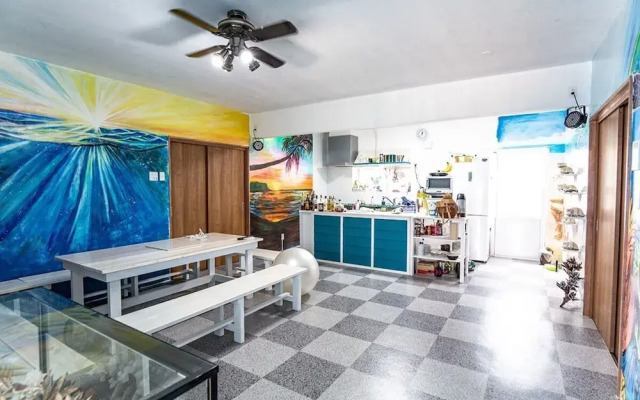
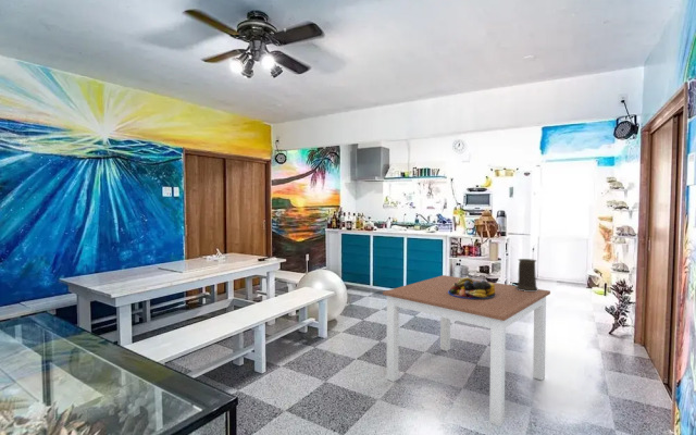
+ beer mug (525, 274)
+ dining table (469, 323)
+ fruit bowl (471, 285)
